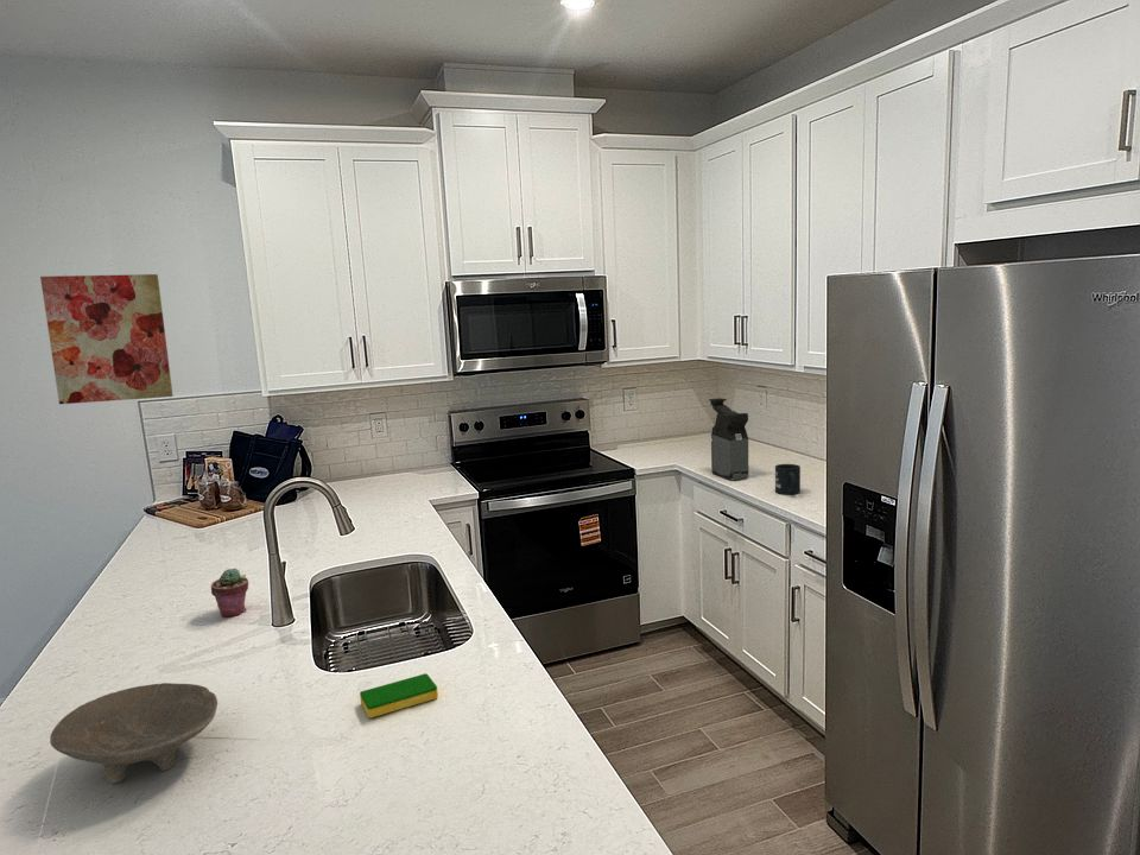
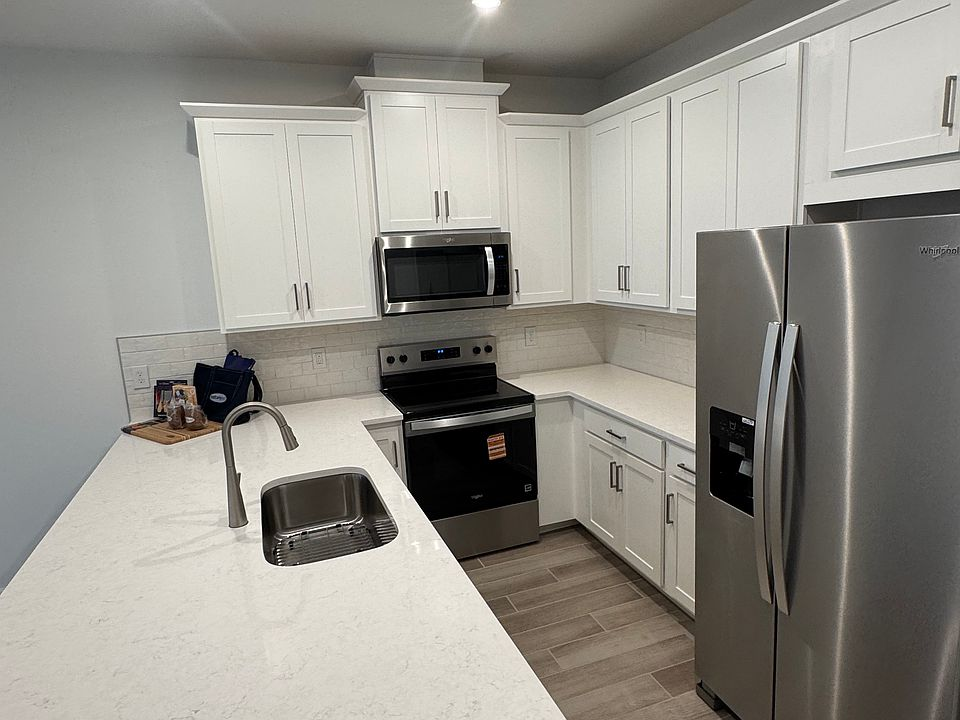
- potted succulent (230, 590)
- dish sponge (399, 695)
- mug (788, 480)
- coffee maker (728, 437)
- wall art (108, 338)
- bowl (140, 737)
